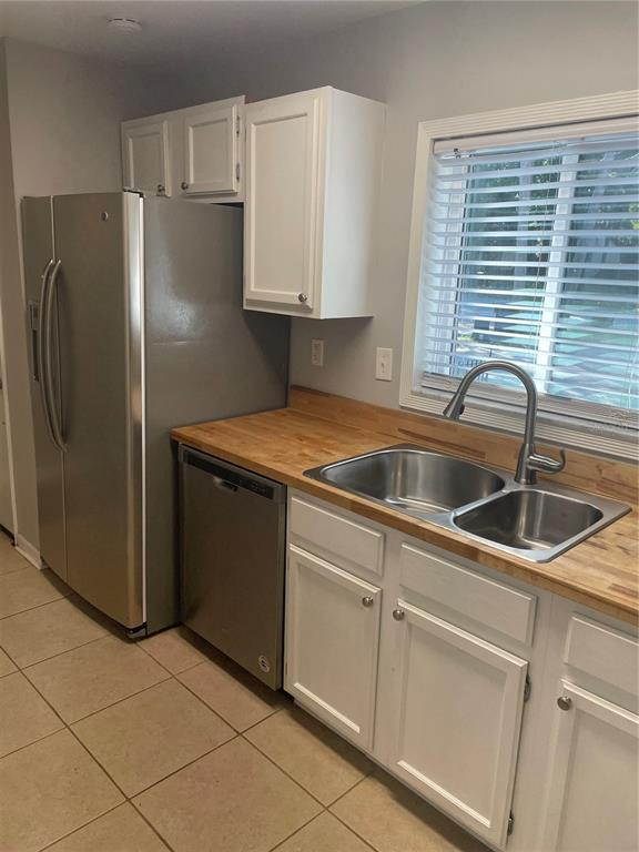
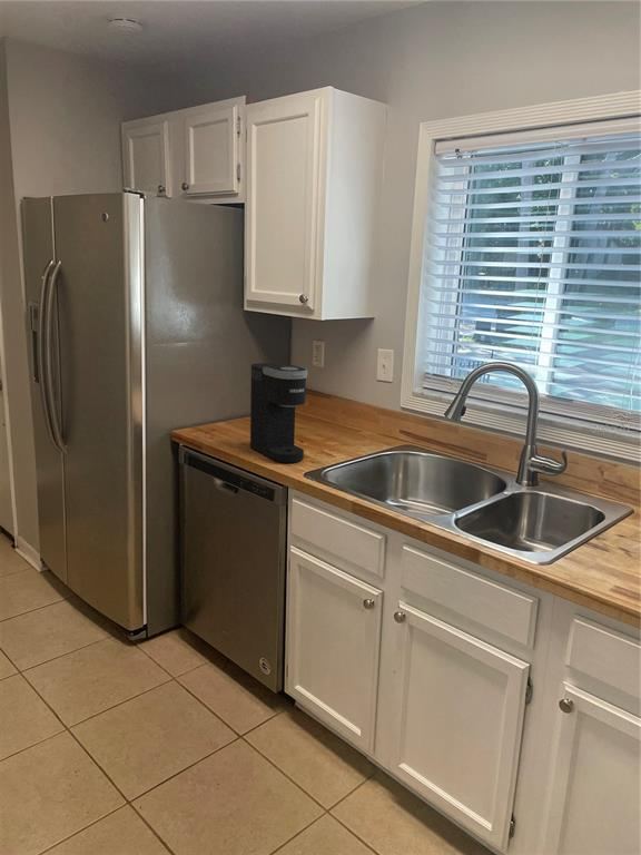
+ coffee maker (277, 410)
